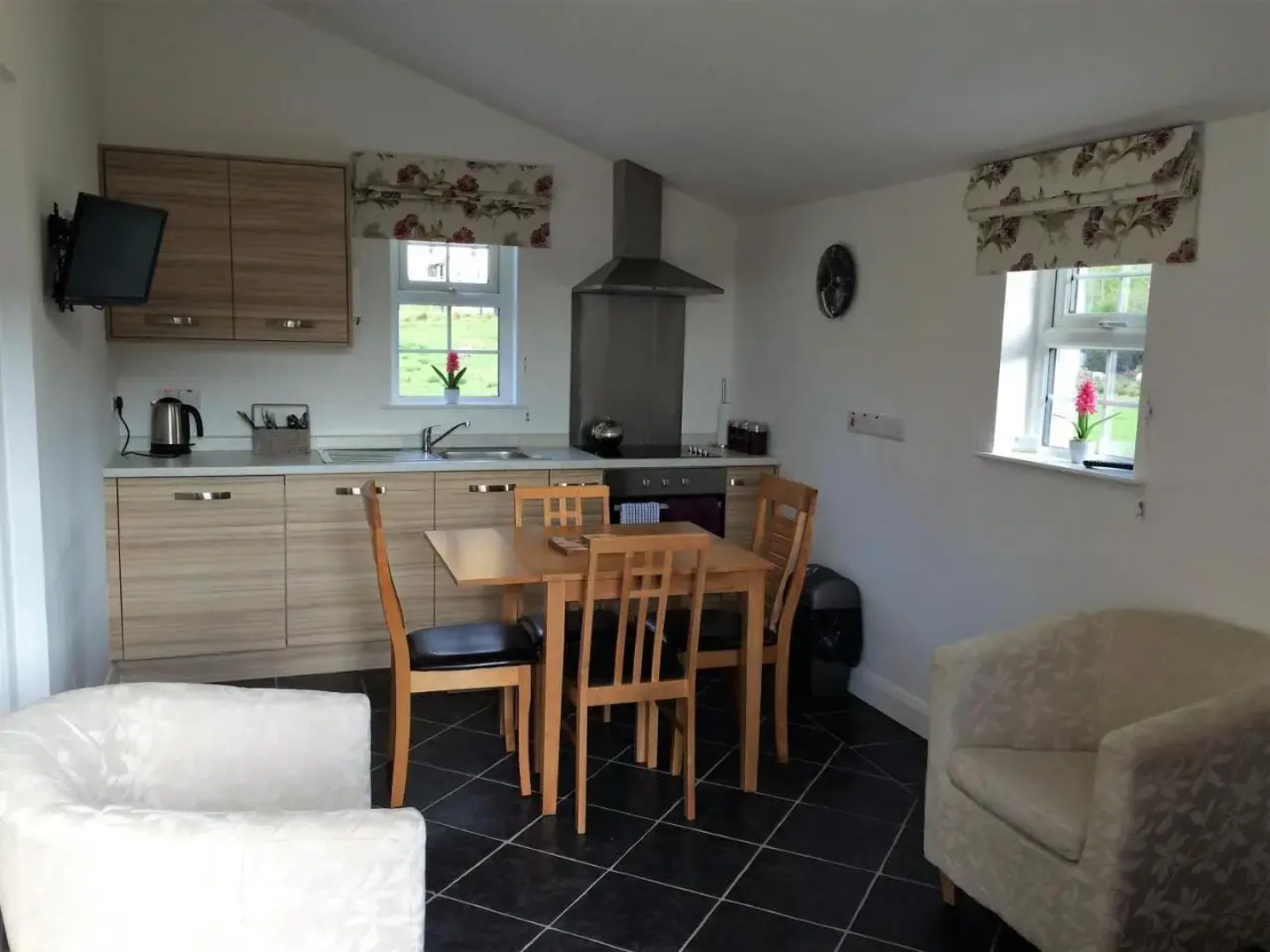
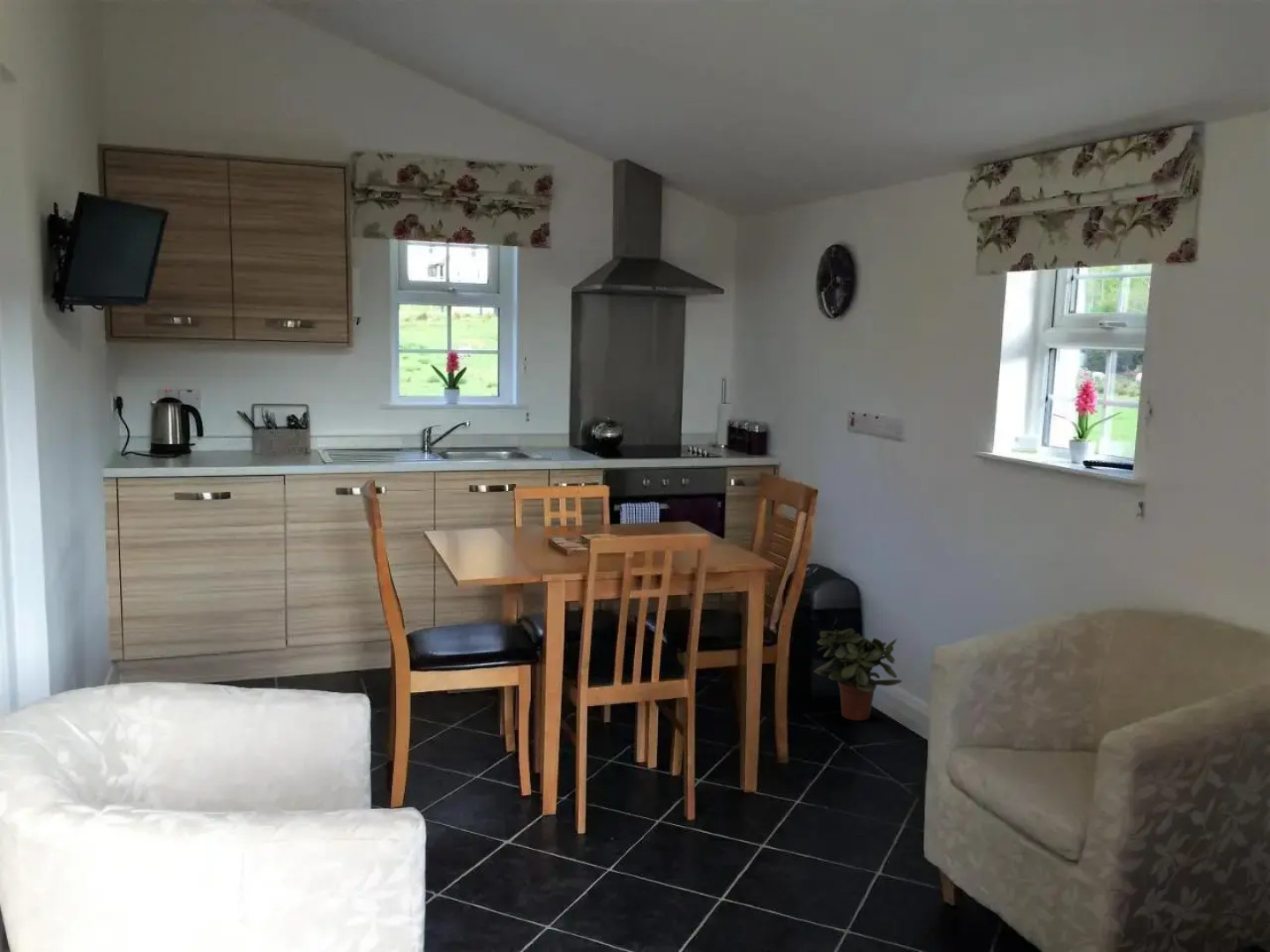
+ potted plant (858, 673)
